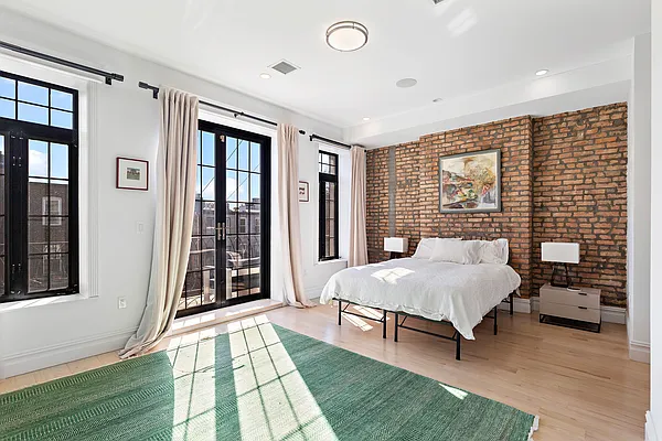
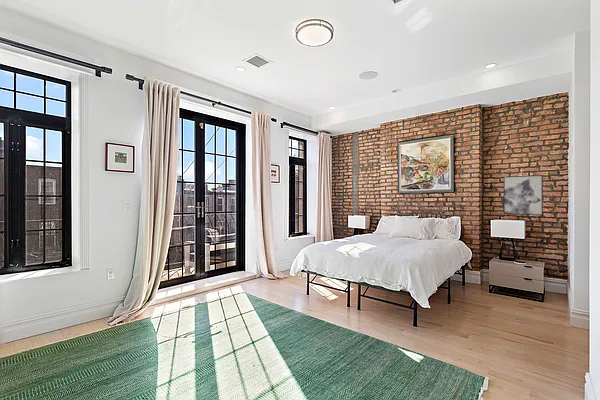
+ wall art (522, 195)
